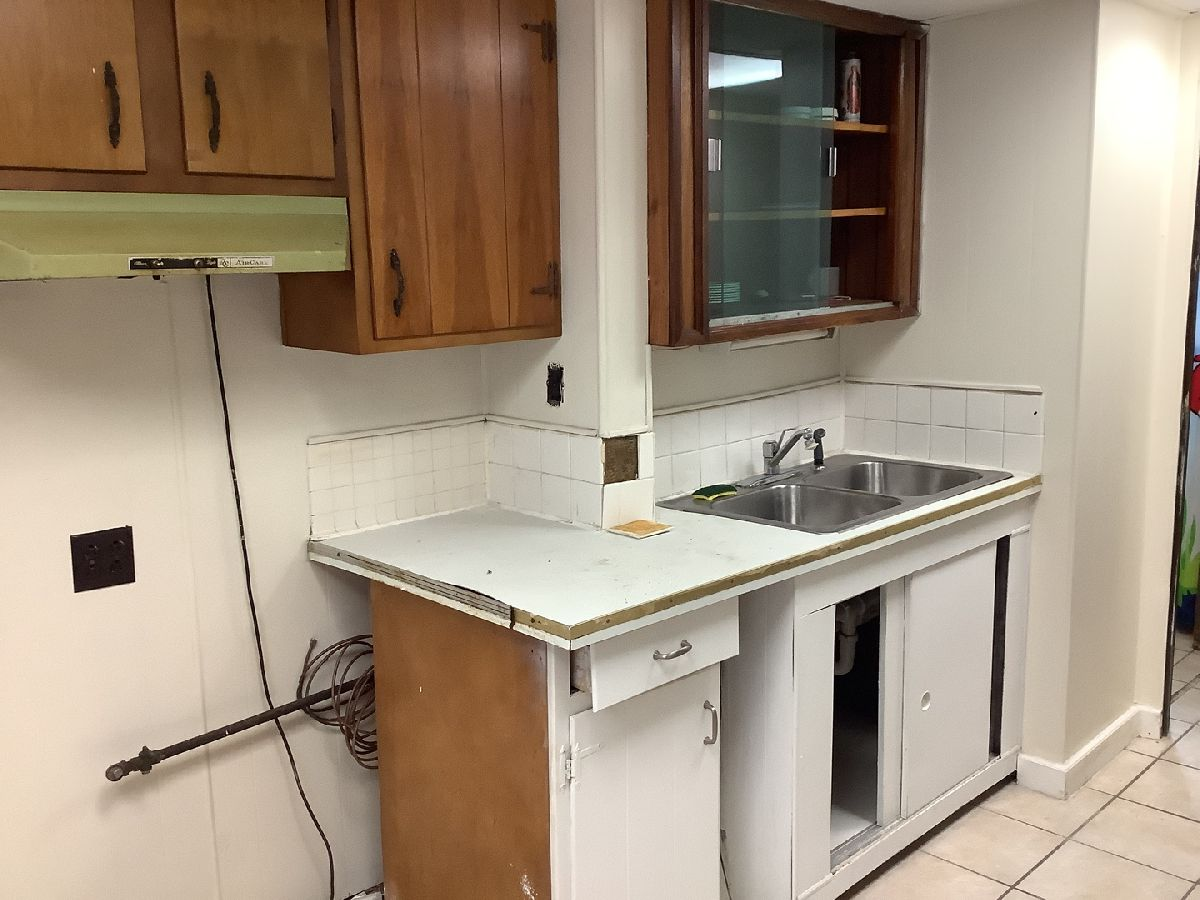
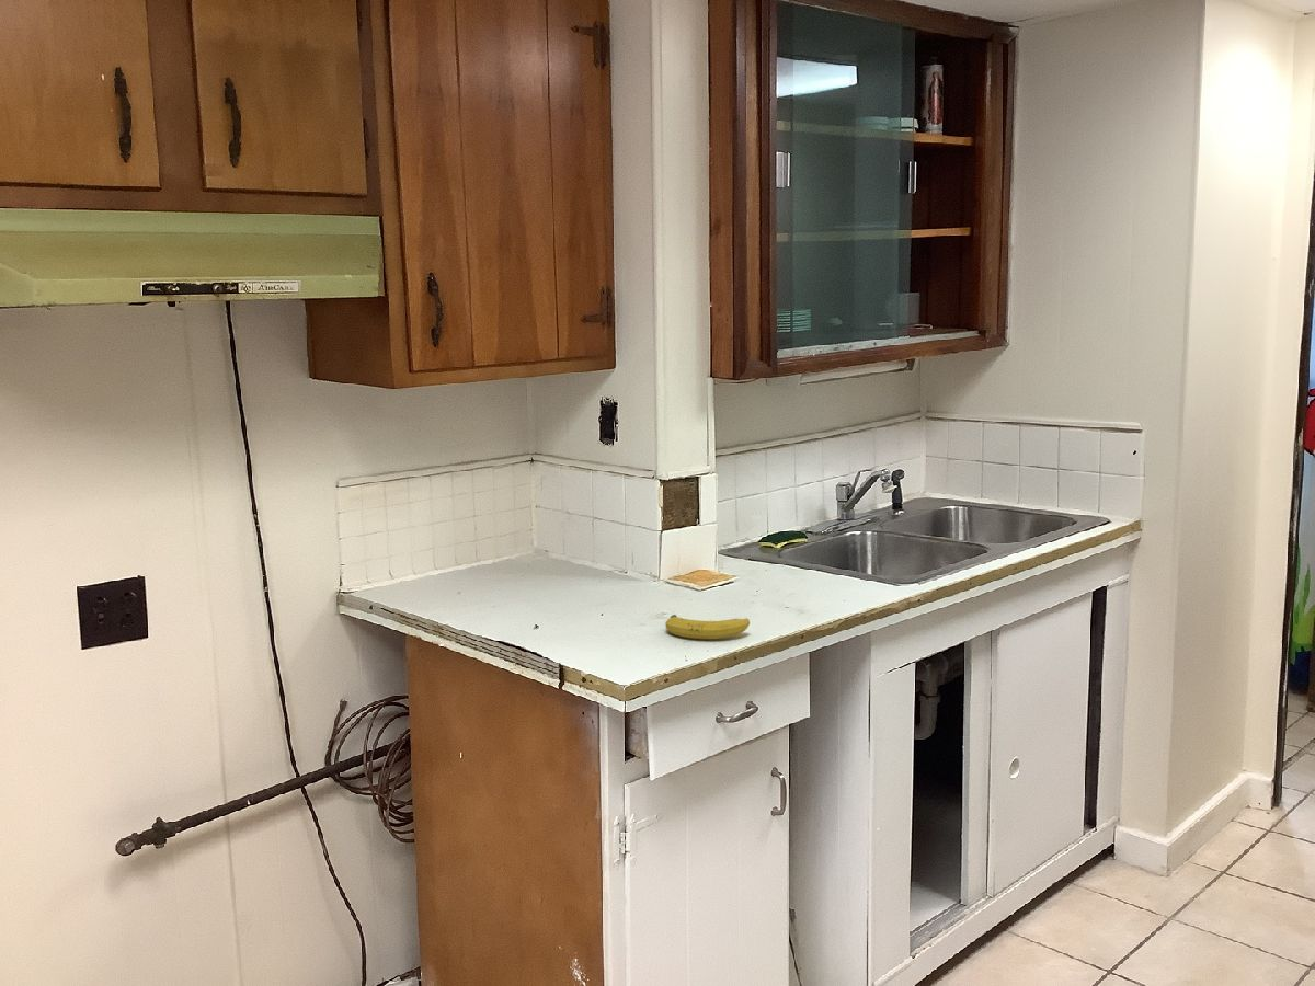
+ fruit (700, 622)
